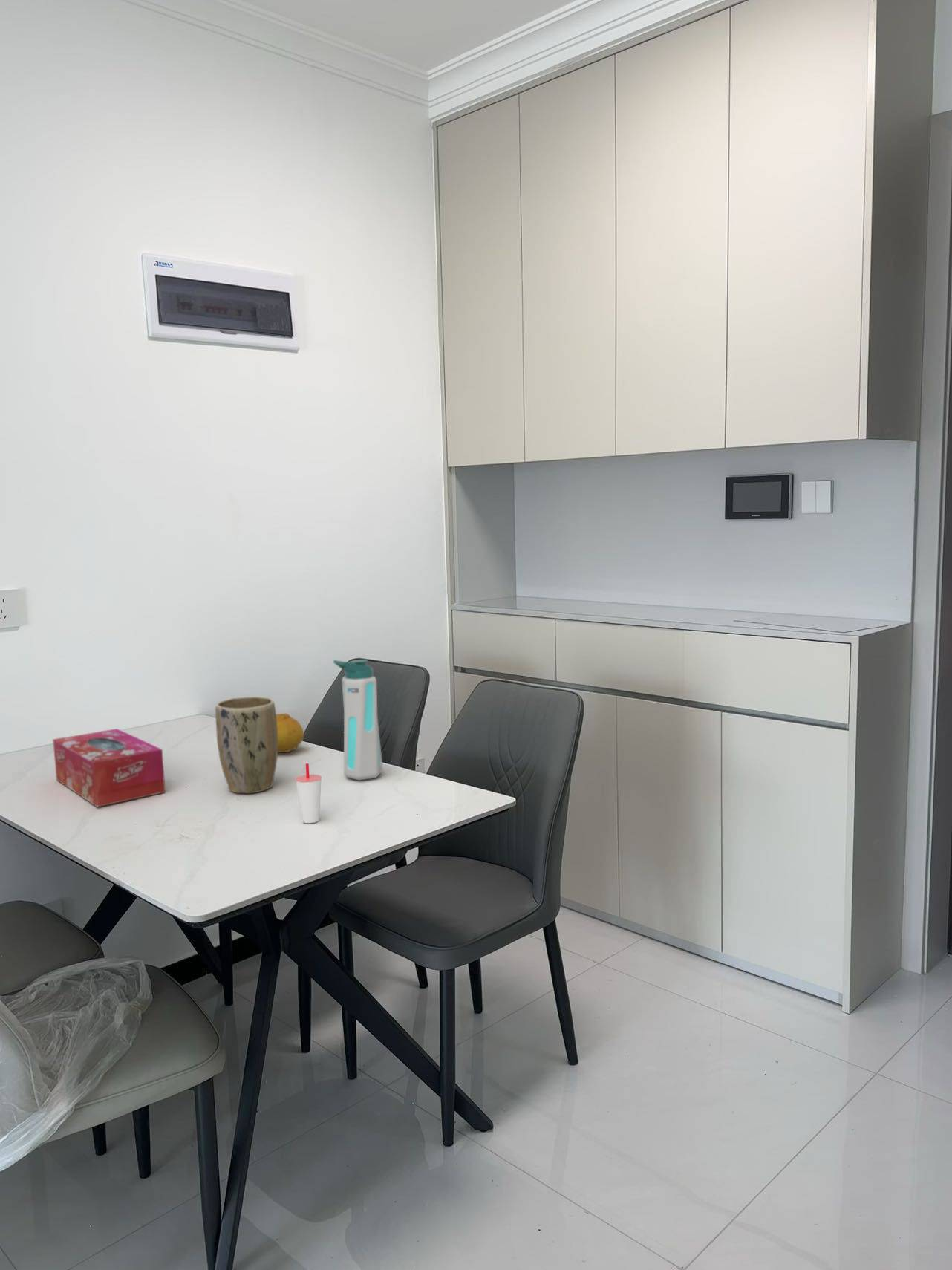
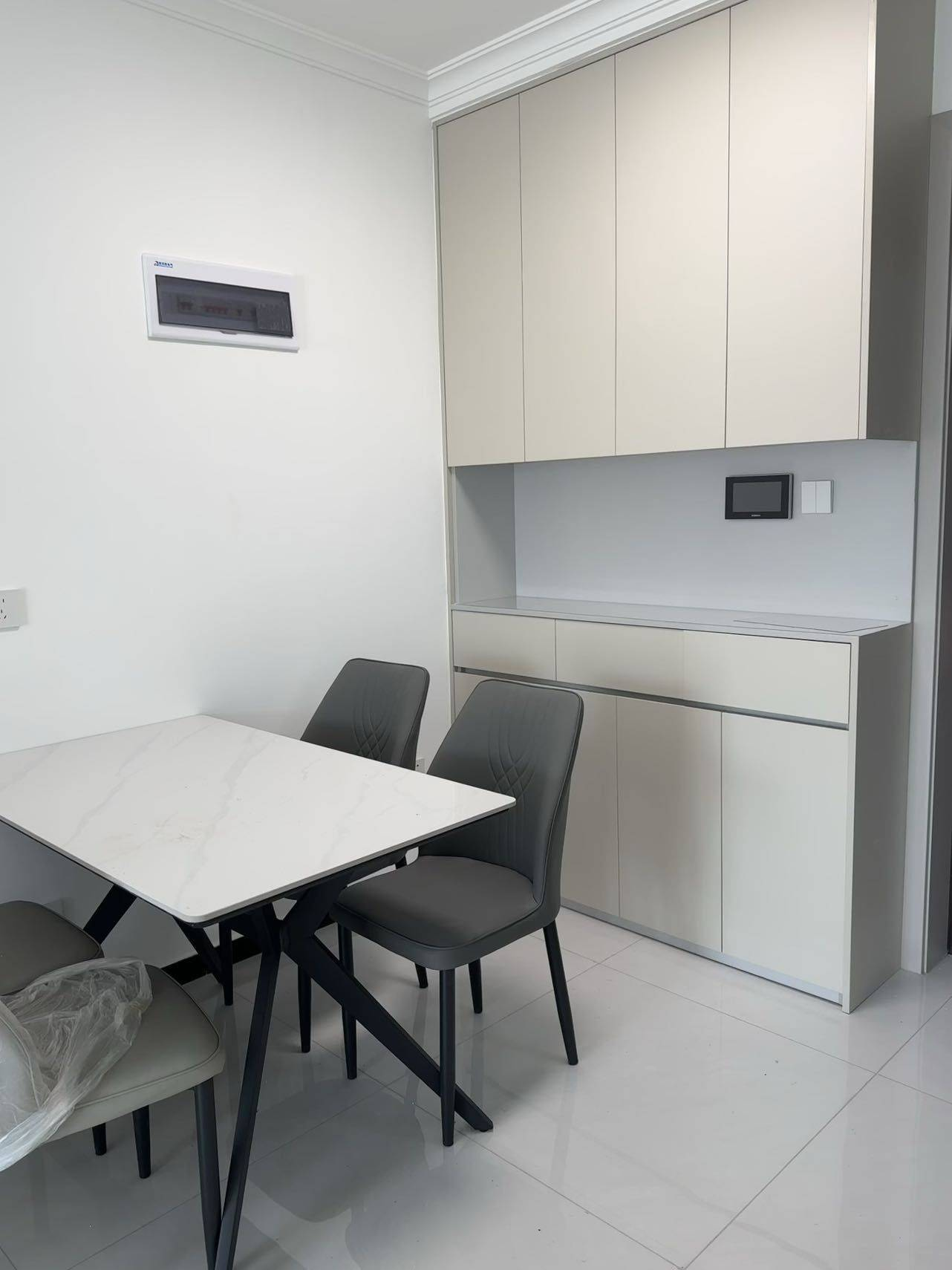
- plant pot (247, 745)
- fruit (283, 732)
- water bottle (358, 717)
- cup (309, 792)
- tissue box (108, 765)
